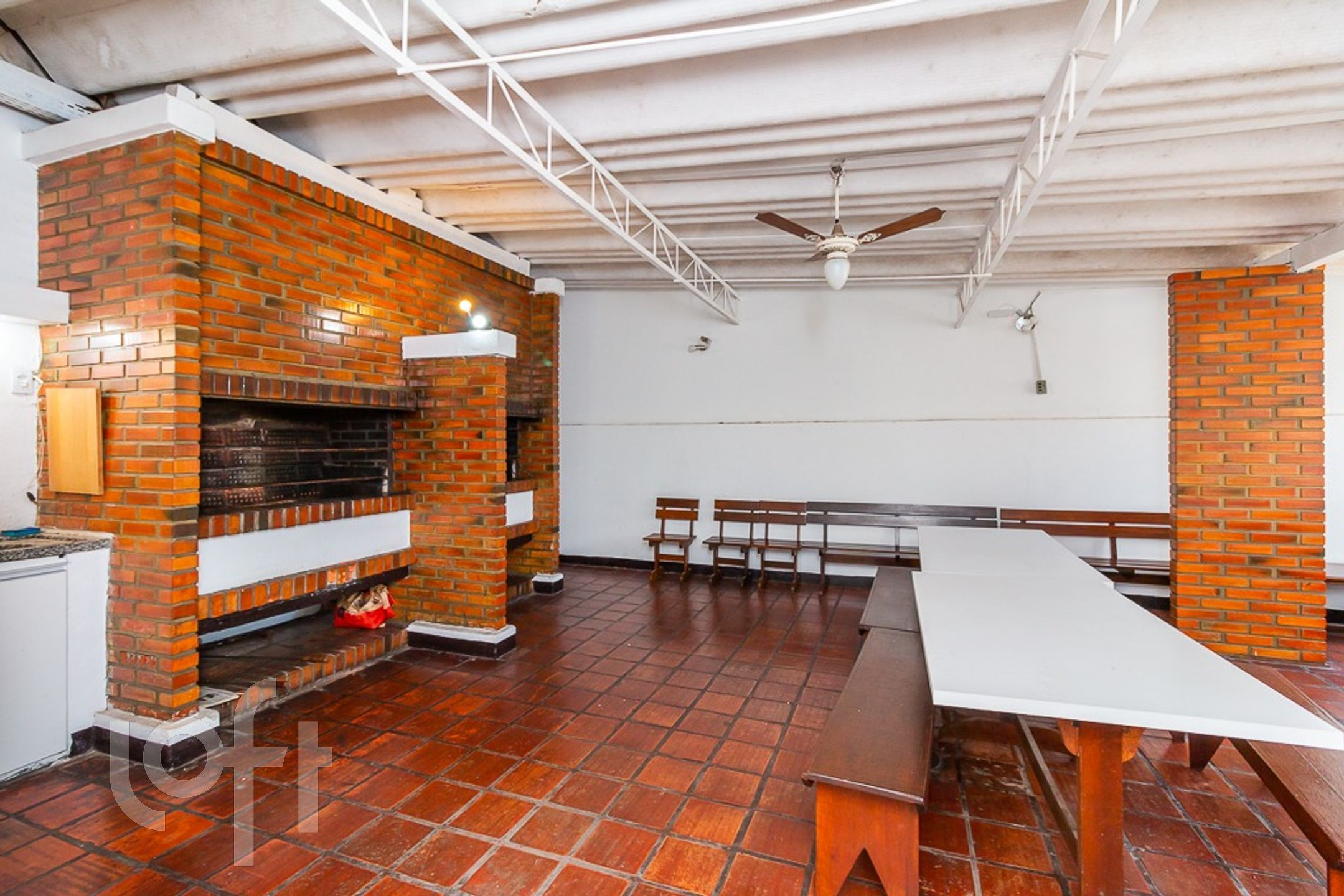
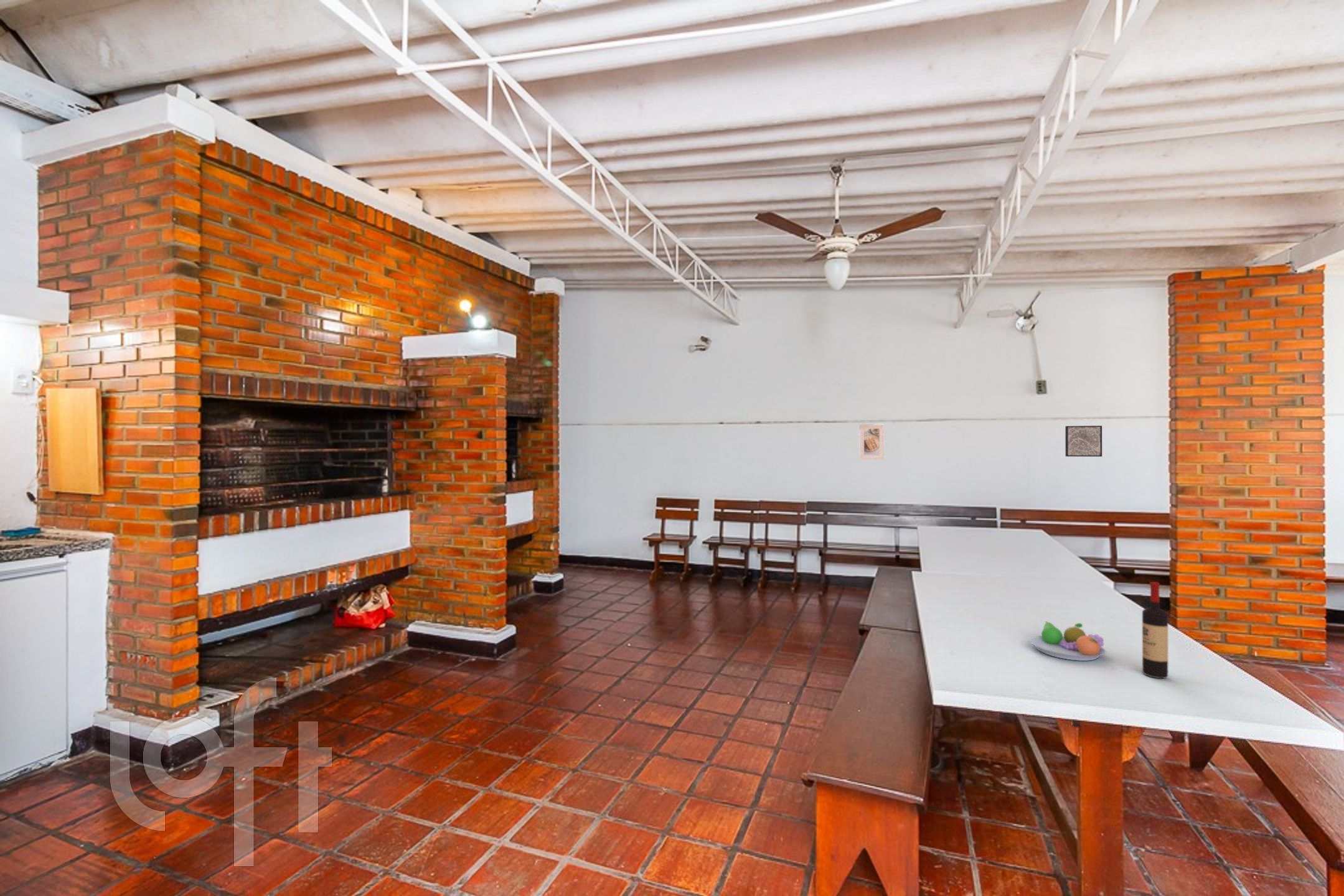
+ wine bottle (1155, 628)
+ wall art (1083, 441)
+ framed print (872, 442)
+ fruit bowl (1066, 638)
